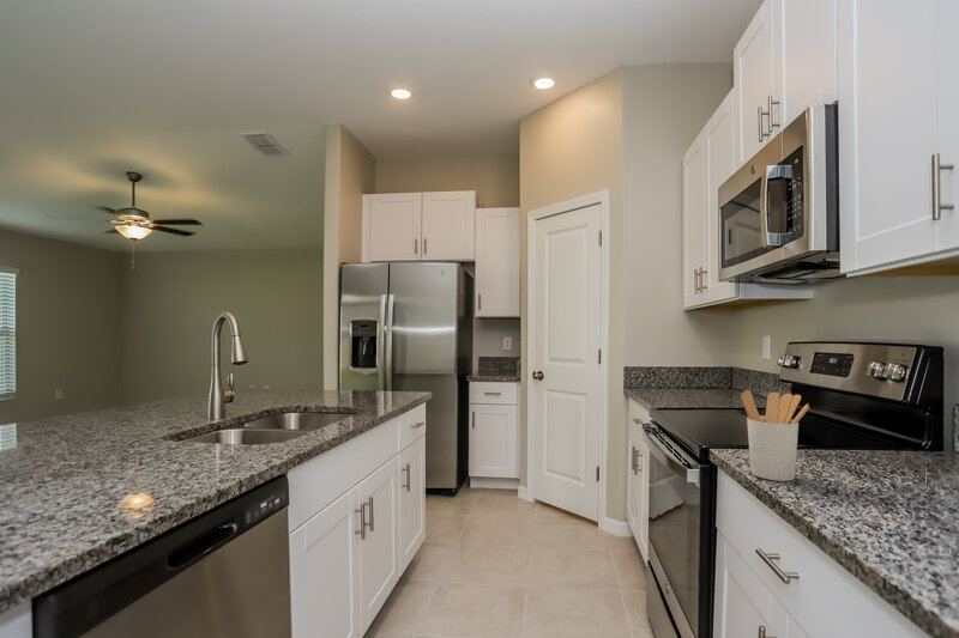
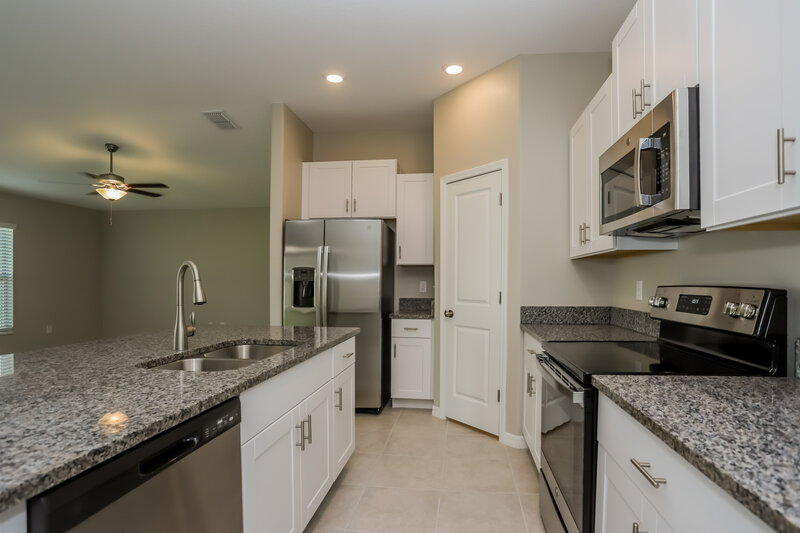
- utensil holder (776, 432)
